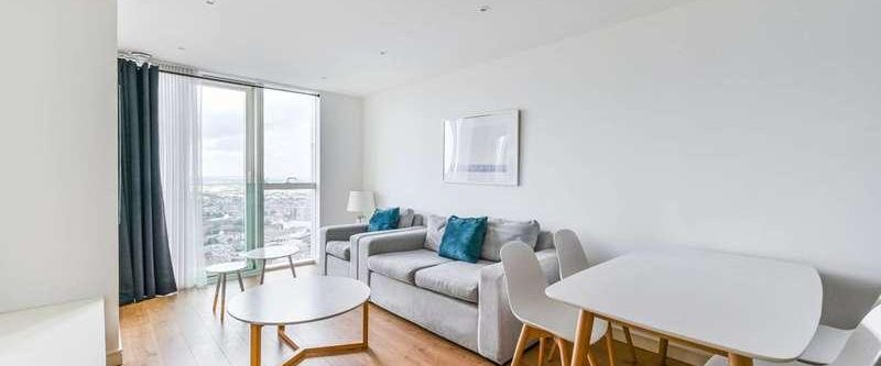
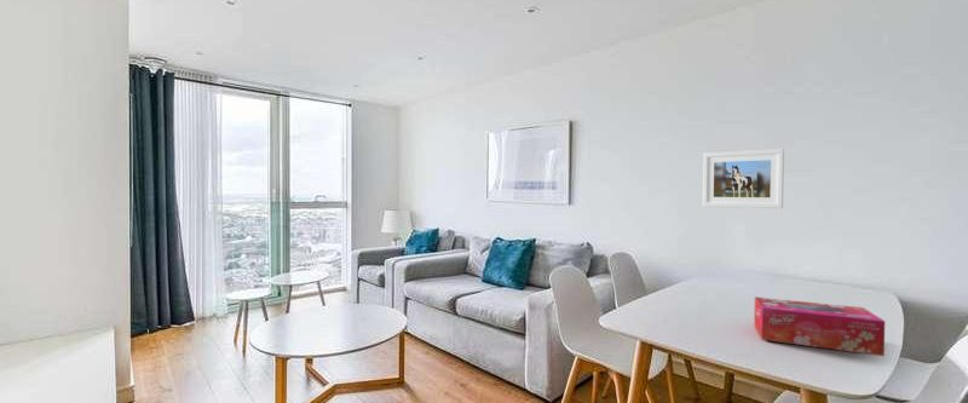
+ tissue box (812, 323)
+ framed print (741, 179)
